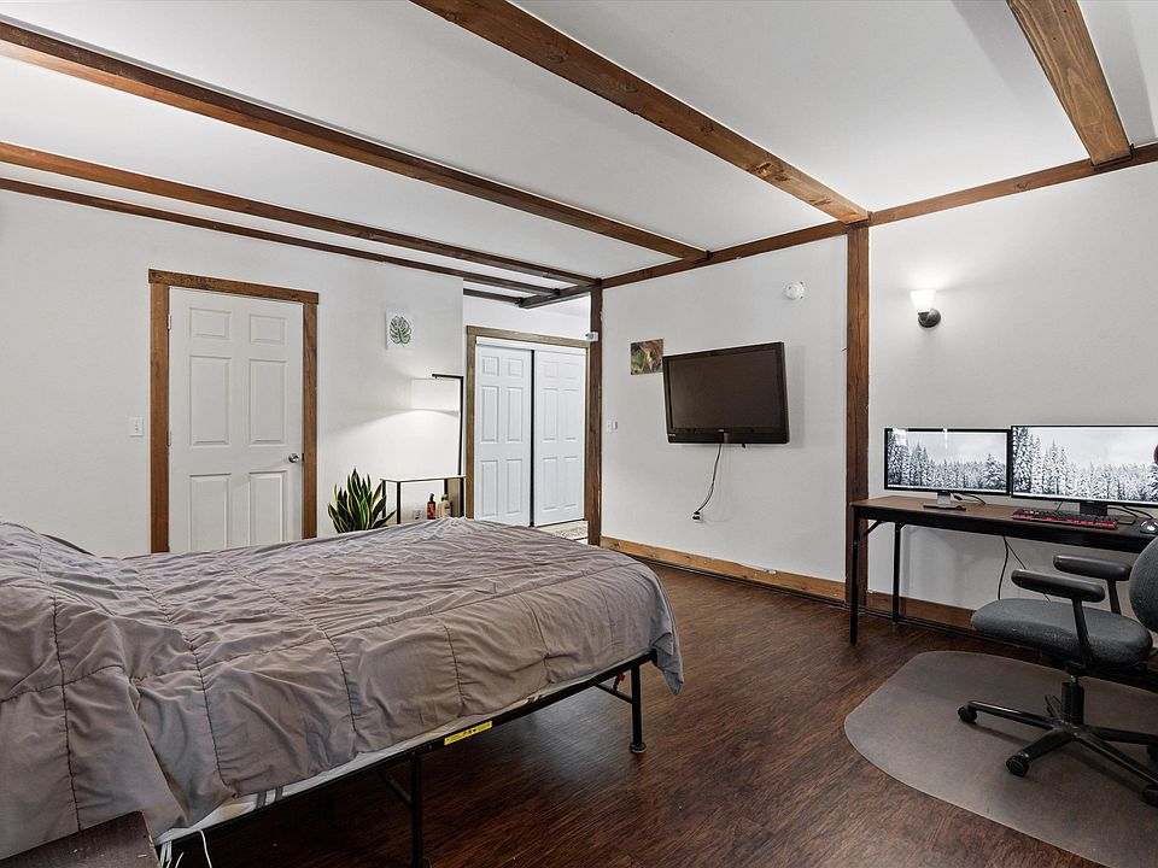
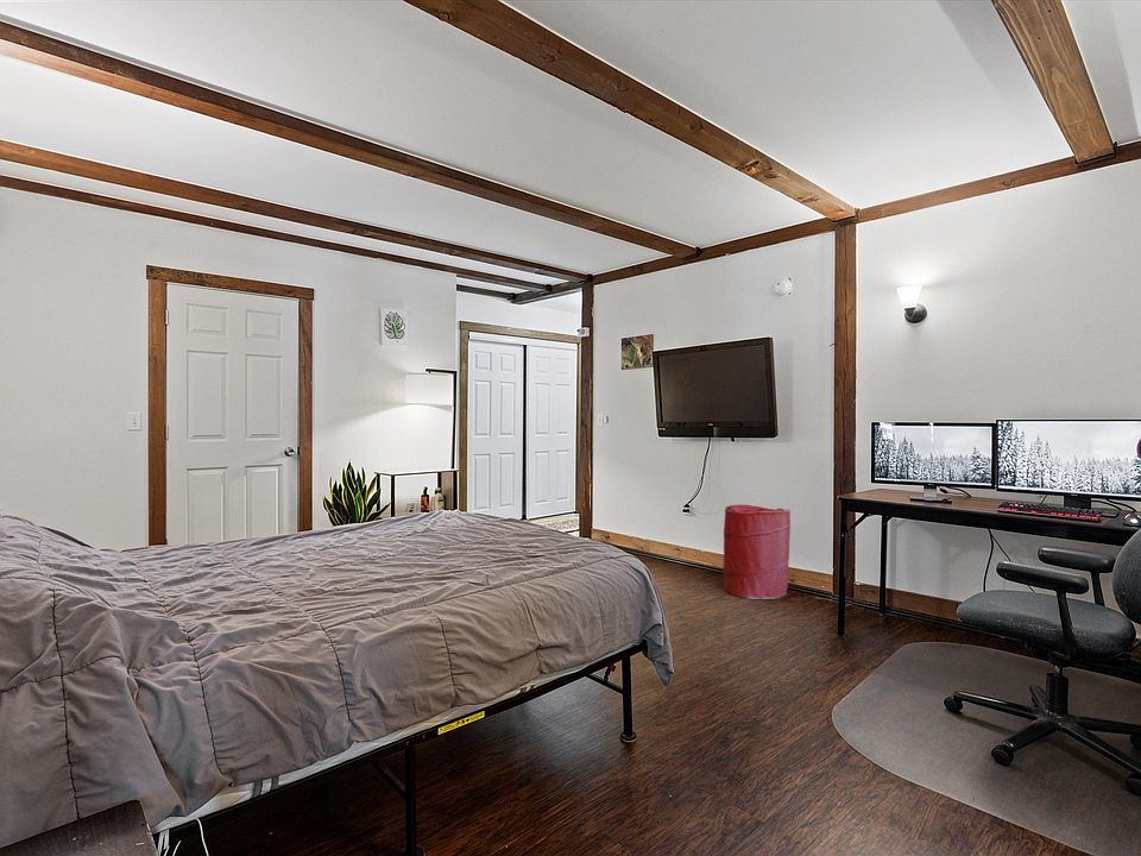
+ laundry hamper (756, 548)
